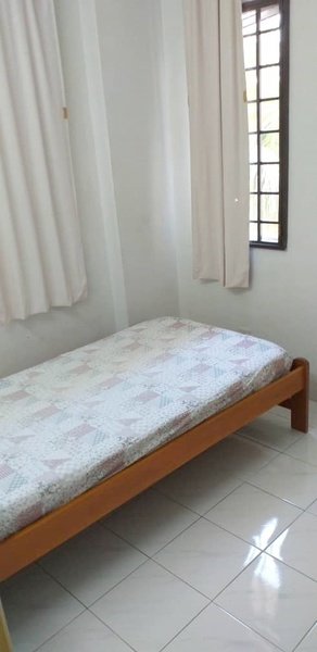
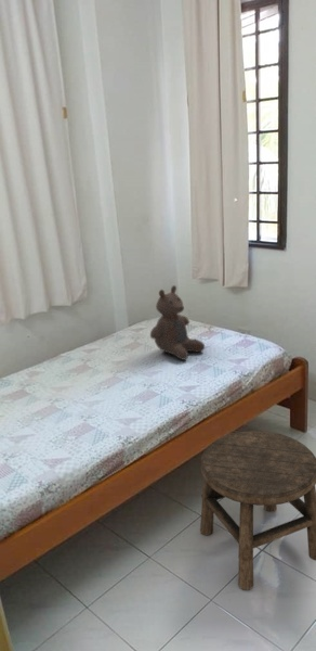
+ stool (259, 501)
+ bear (176, 321)
